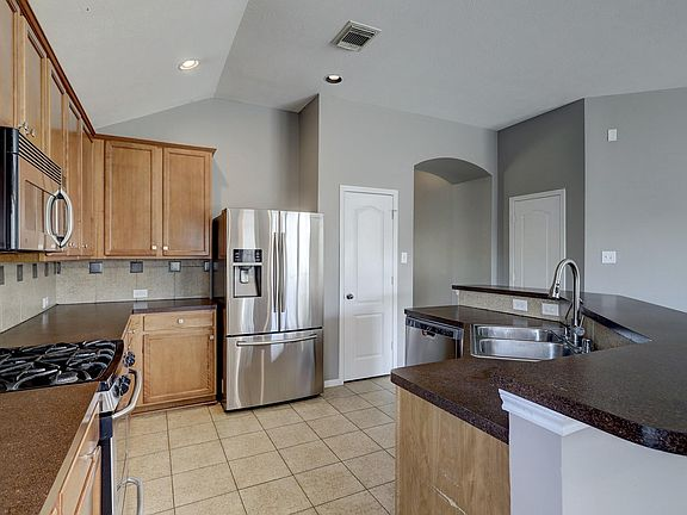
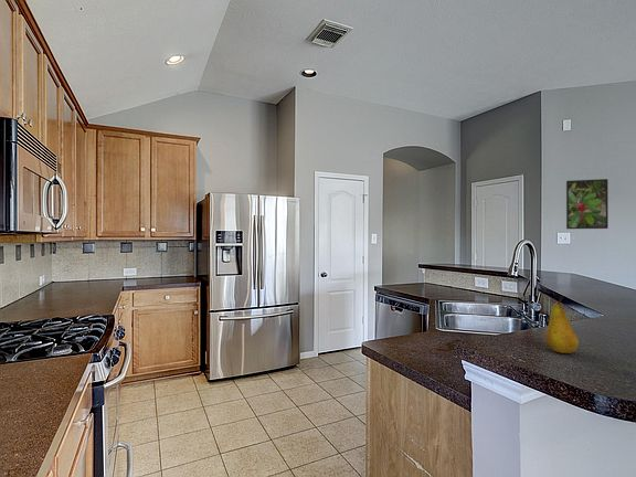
+ fruit (561, 324)
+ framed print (586, 204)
